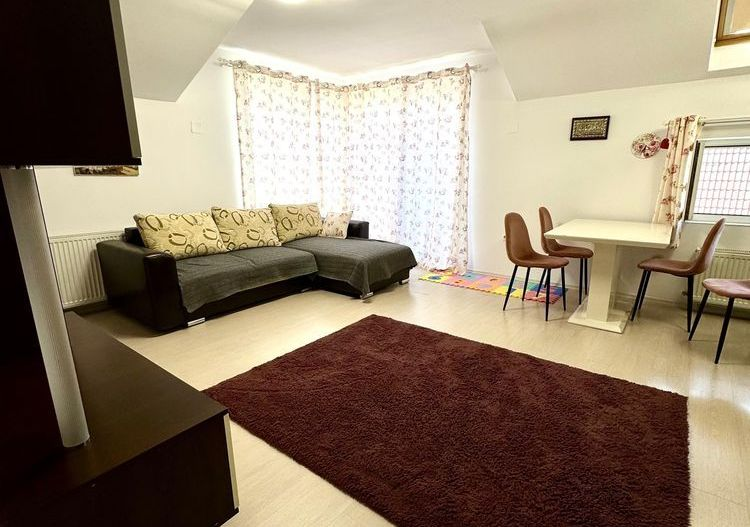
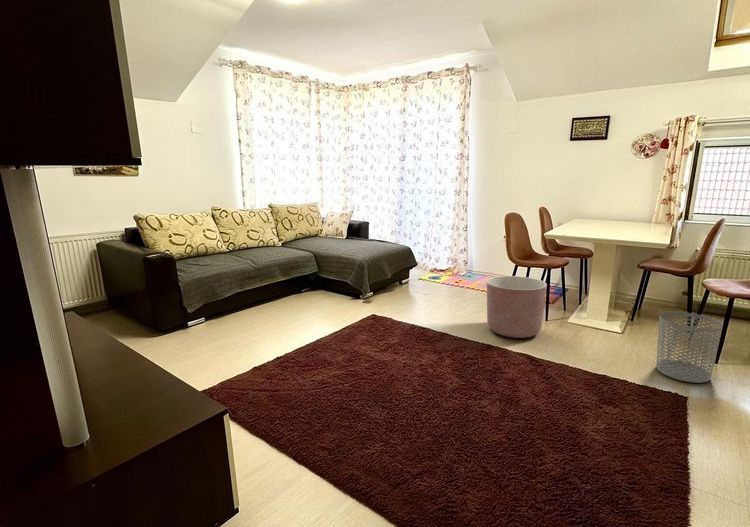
+ waste bin (686, 345)
+ planter (514, 306)
